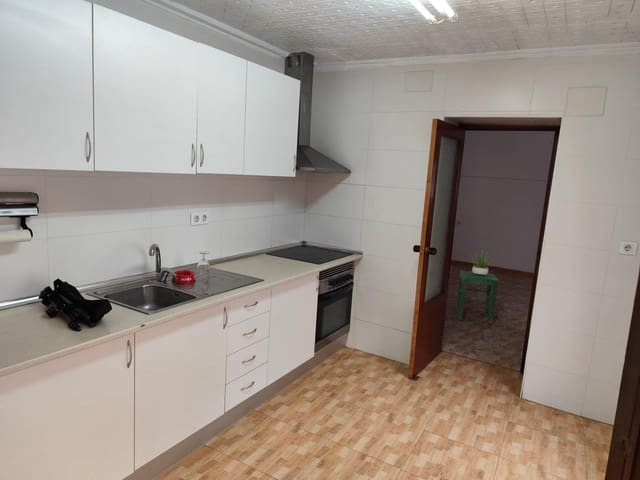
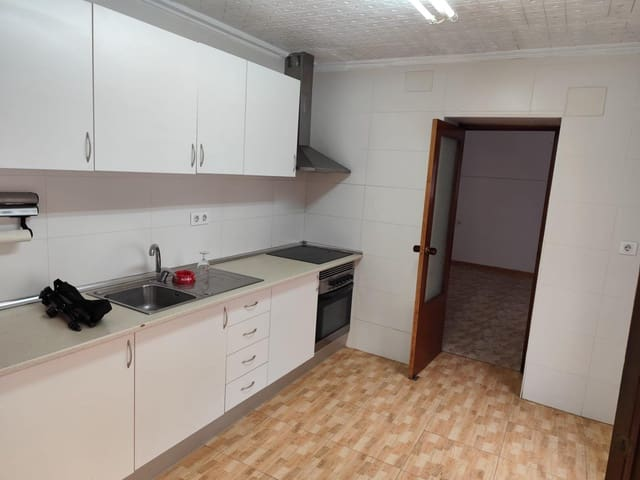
- stool (475, 296)
- potted plant (481, 261)
